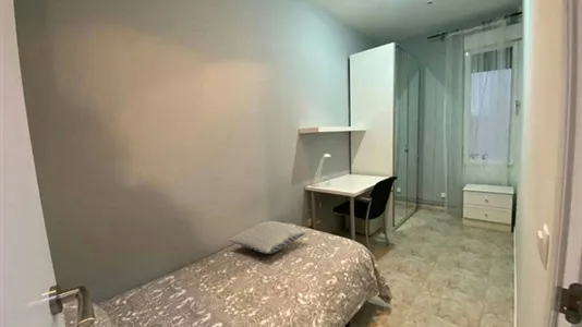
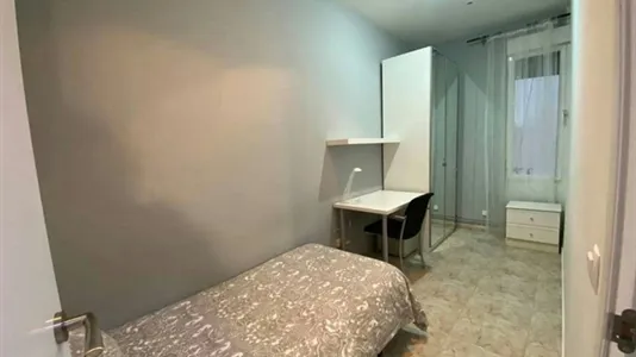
- pillow (266, 237)
